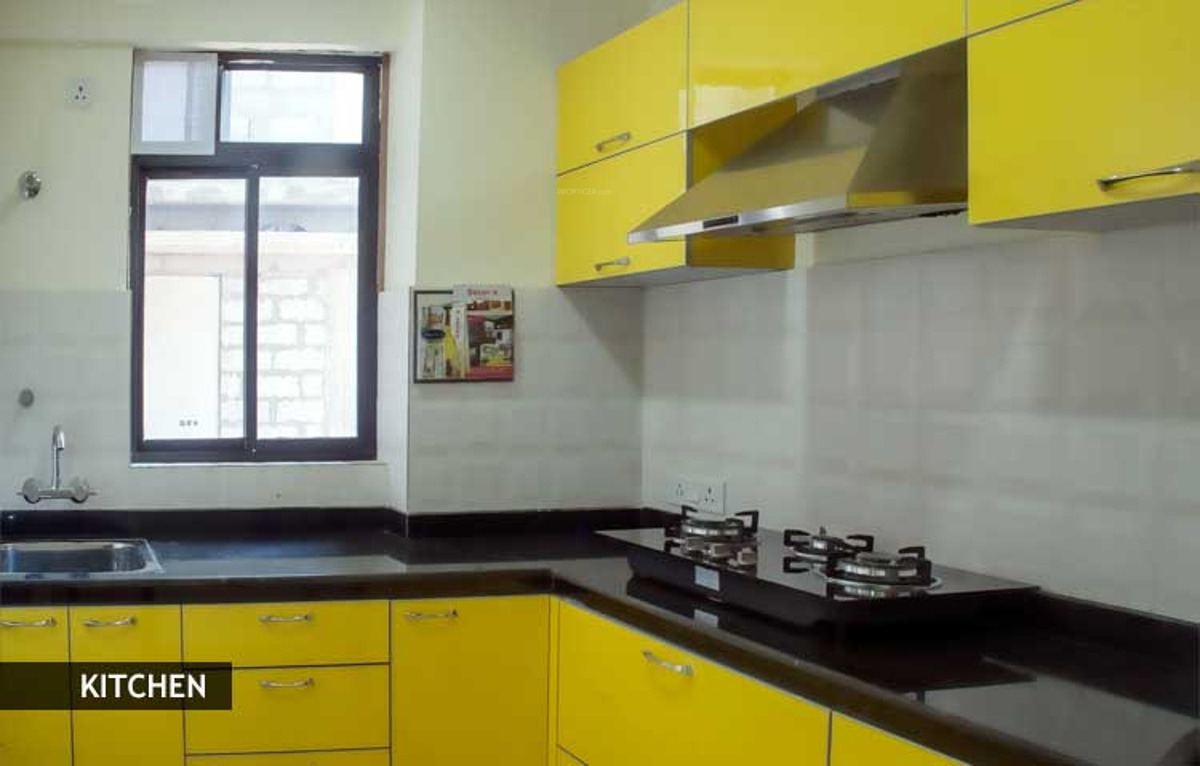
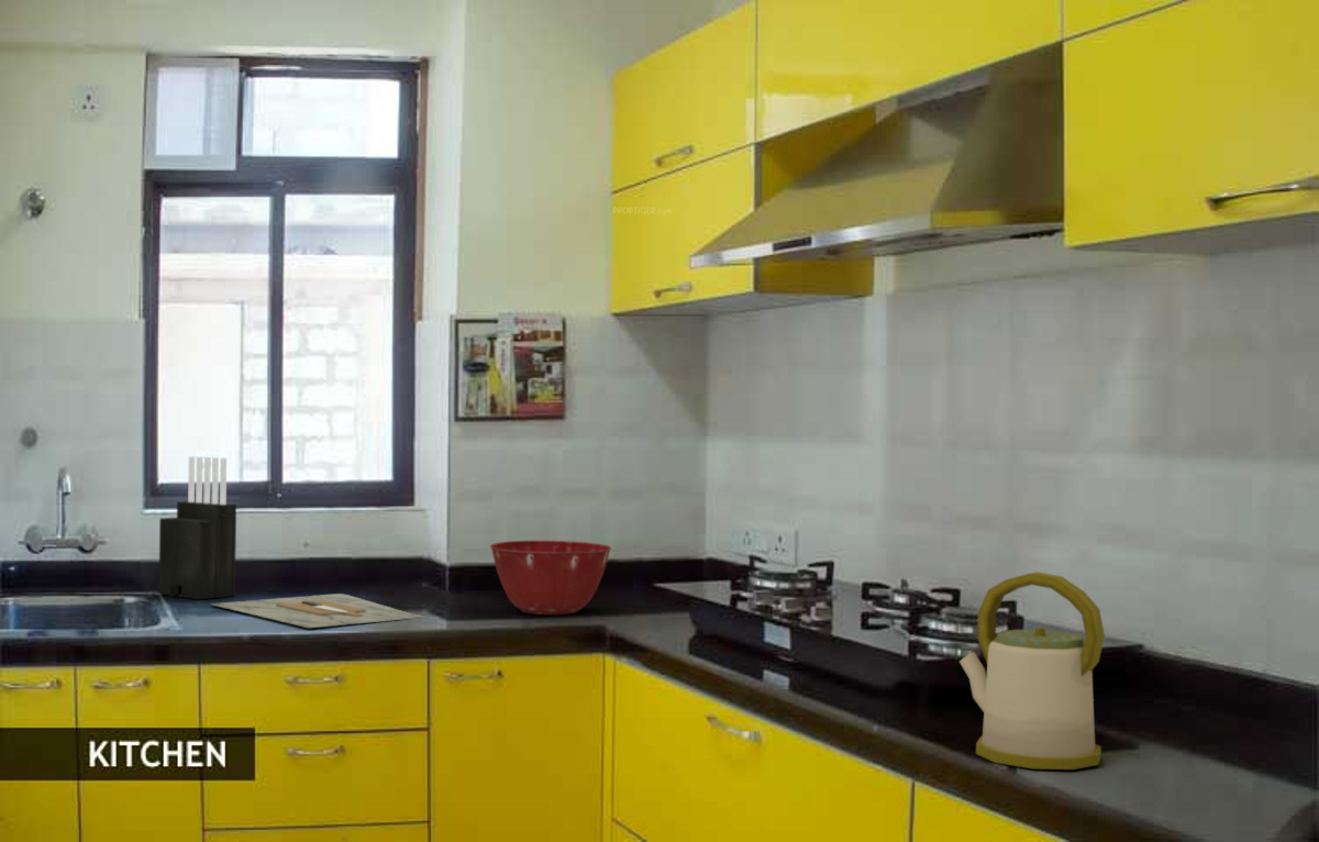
+ cutting board (325, 607)
+ knife block (193, 525)
+ kettle (1028, 662)
+ mixing bowl (550, 577)
